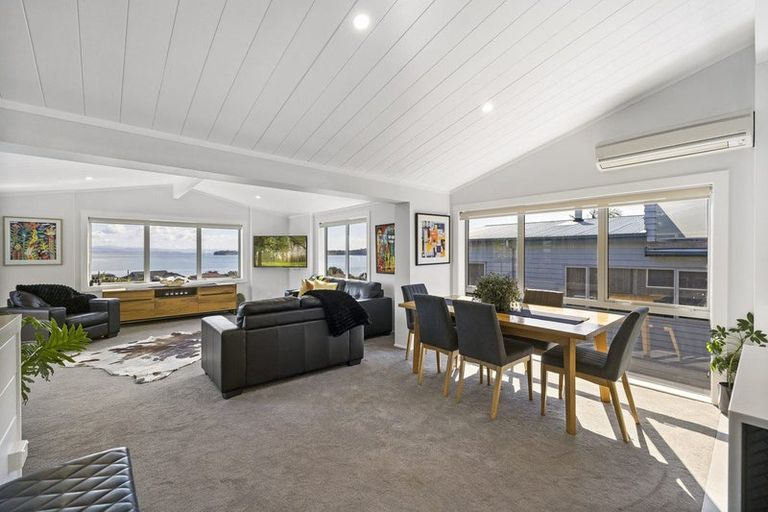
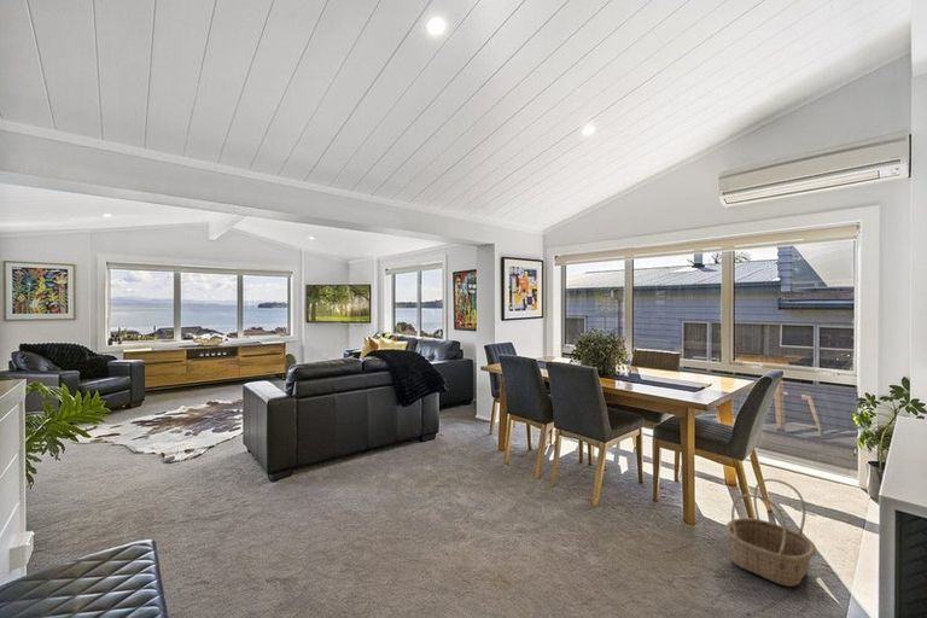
+ basket (768, 527)
